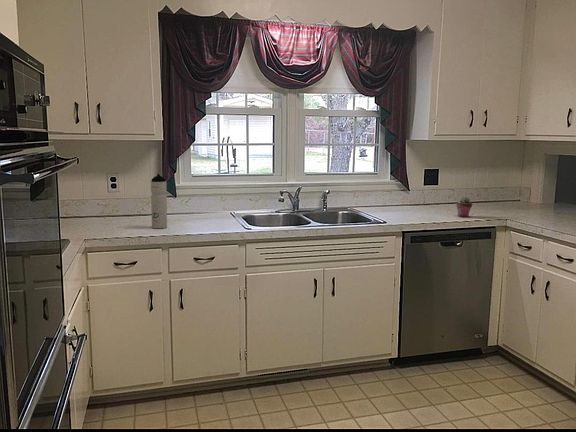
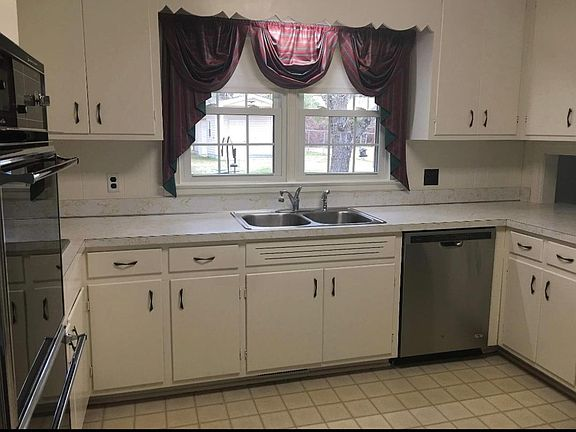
- water bottle (158, 200)
- potted succulent (464, 206)
